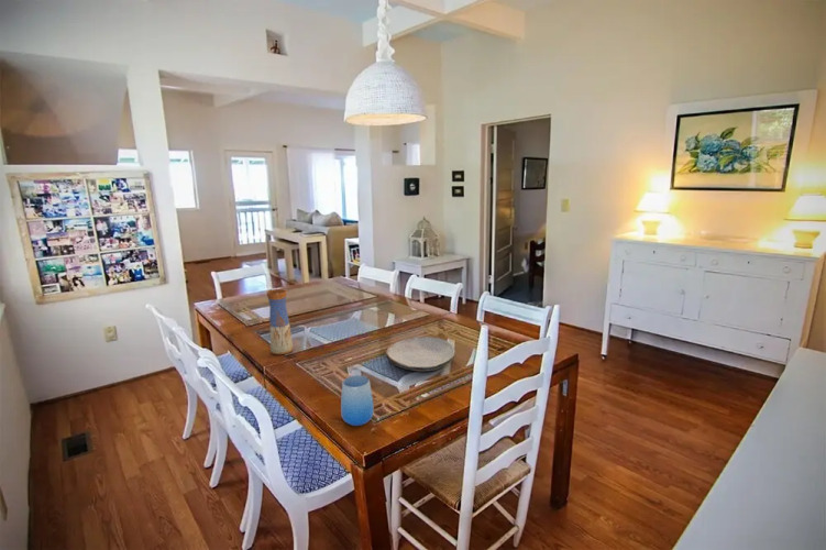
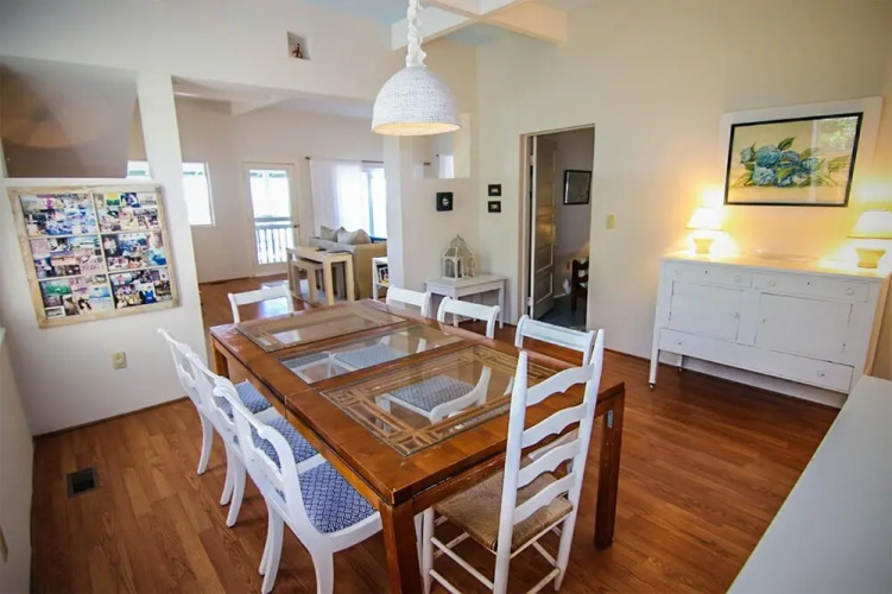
- vase (279, 321)
- cup (356, 399)
- plate (420, 353)
